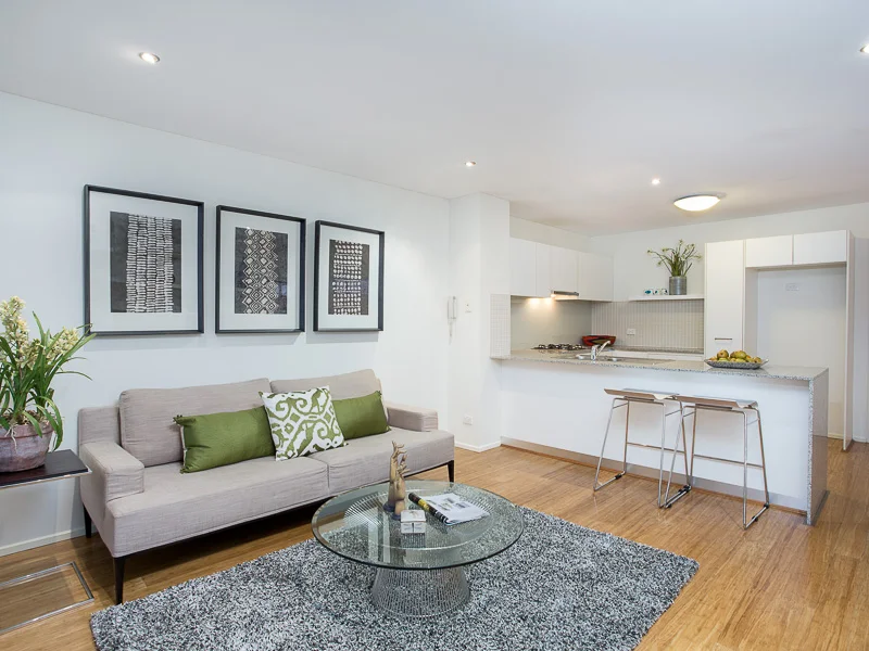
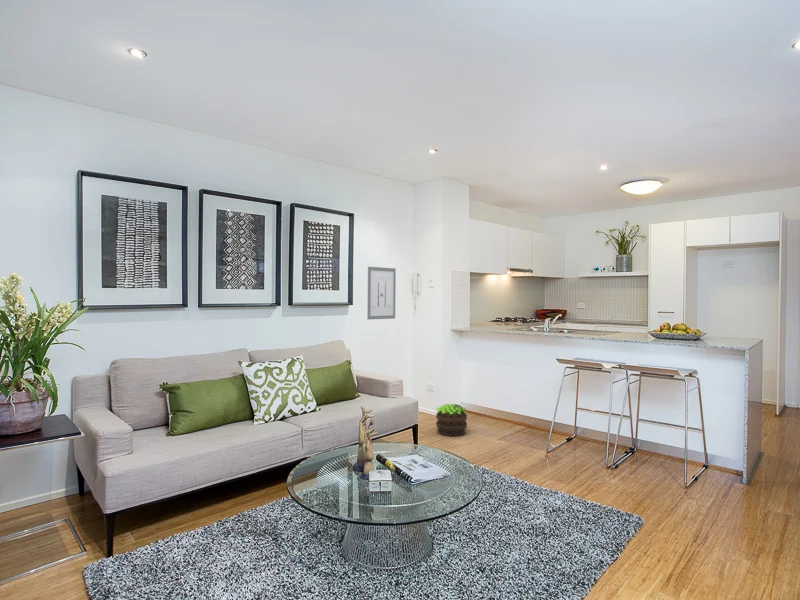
+ wall art (381, 293)
+ potted plant (451, 418)
